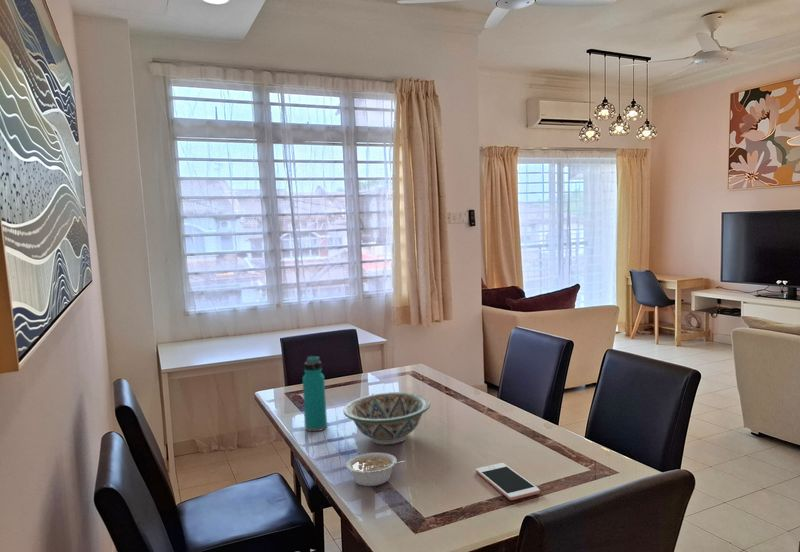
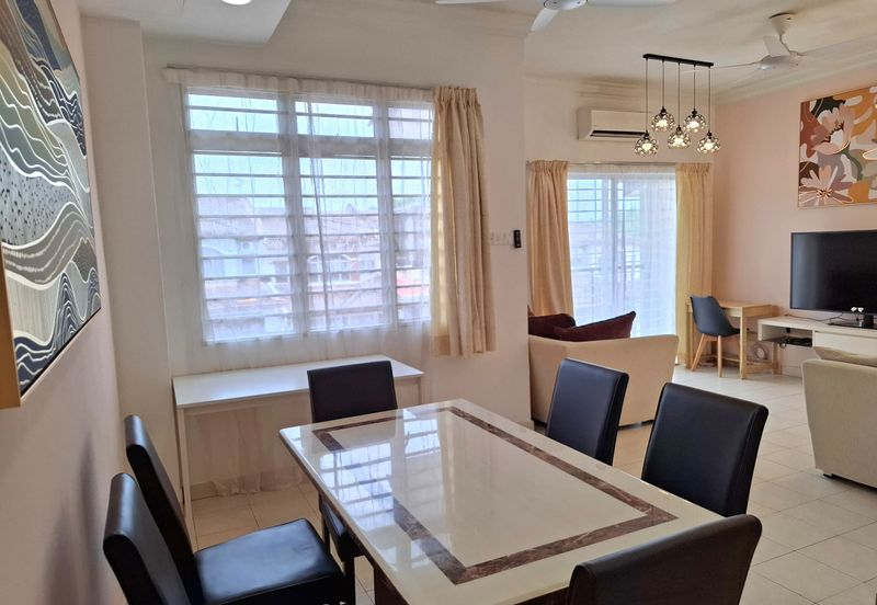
- legume (373, 468)
- water bottle (314, 392)
- cell phone (506, 480)
- decorative bowl (387, 420)
